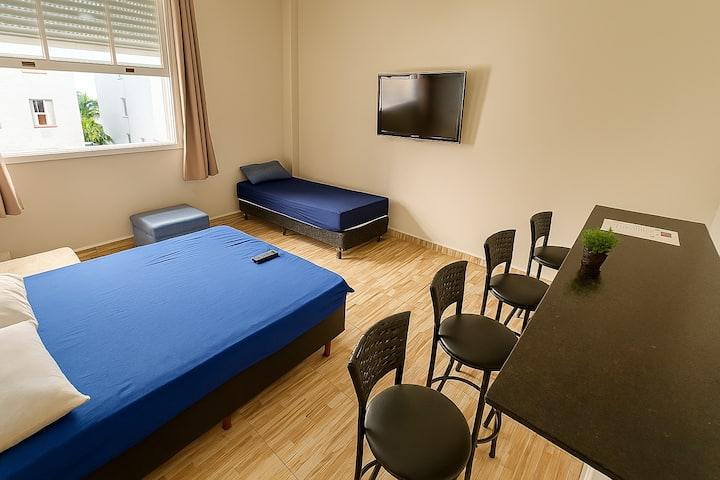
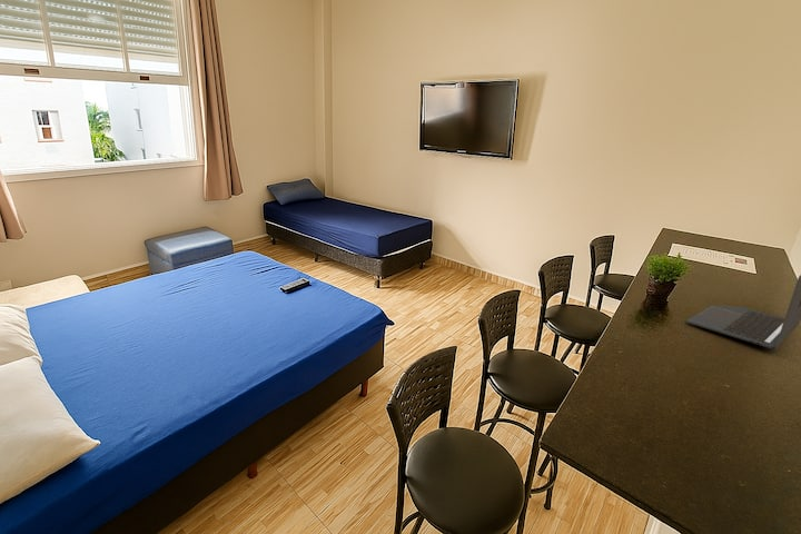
+ laptop (746, 308)
